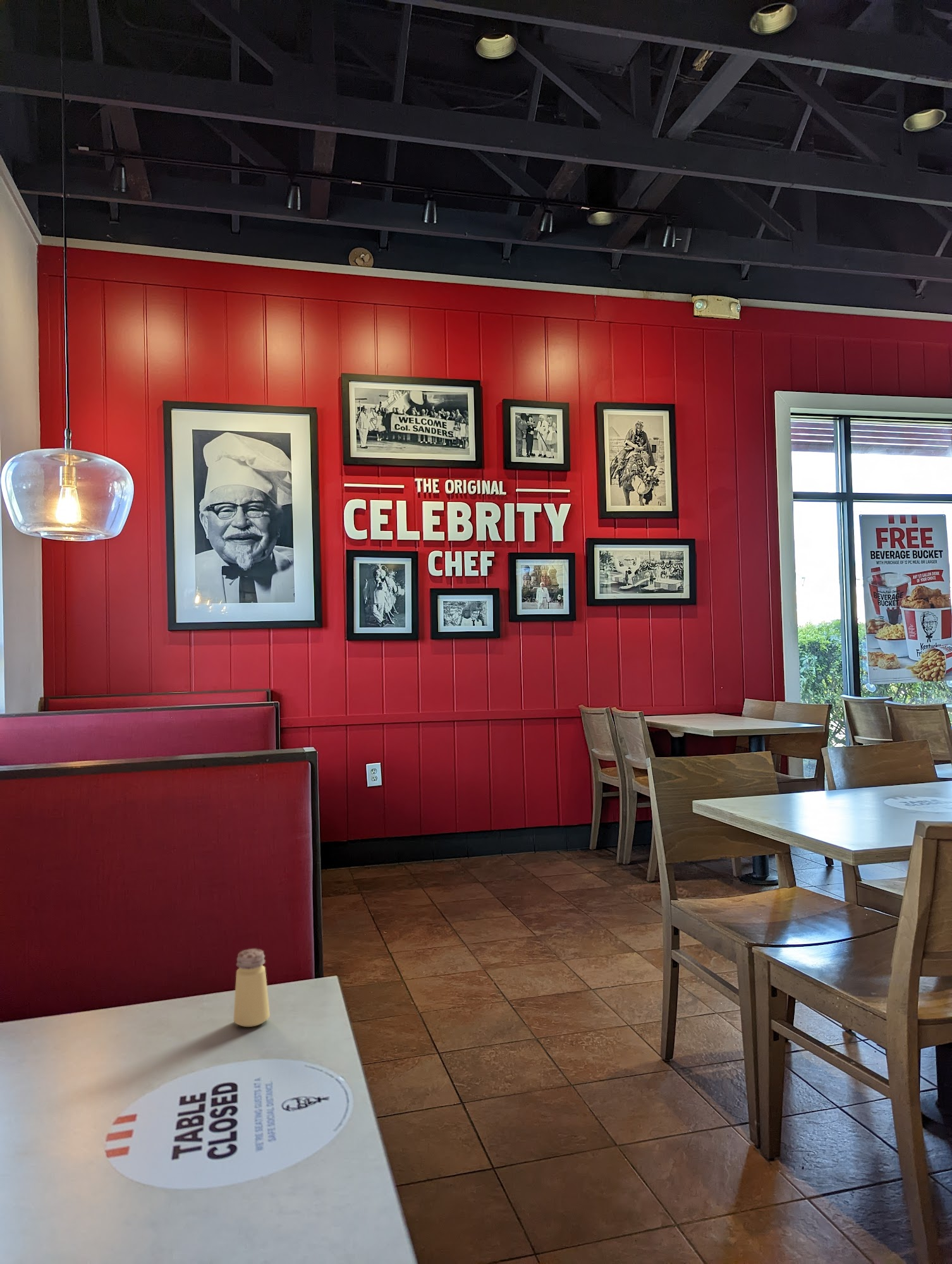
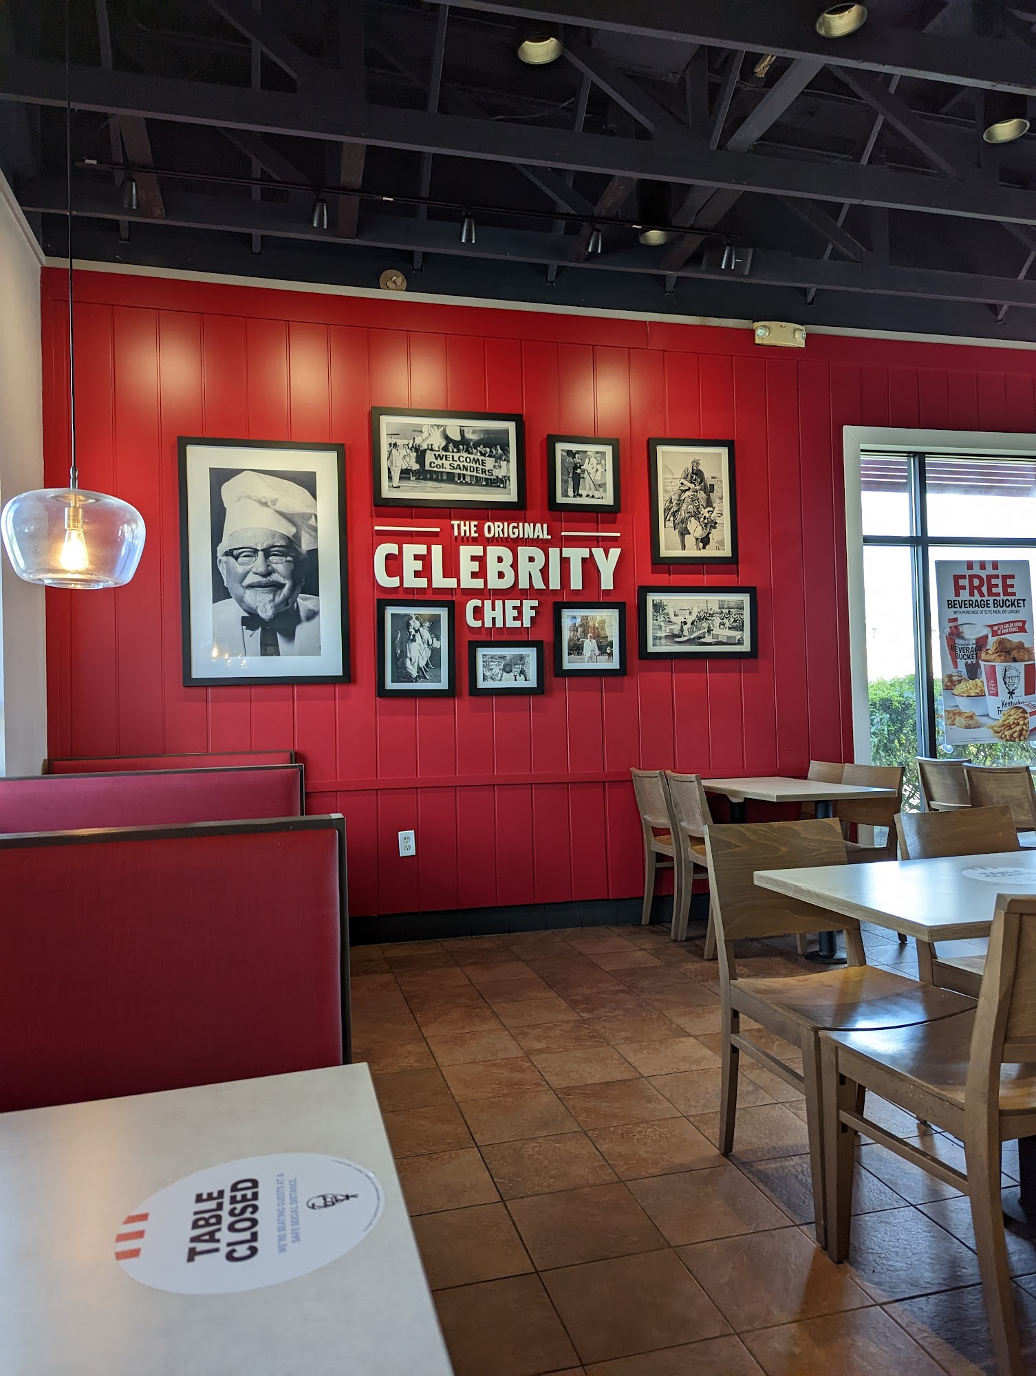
- saltshaker (251, 985)
